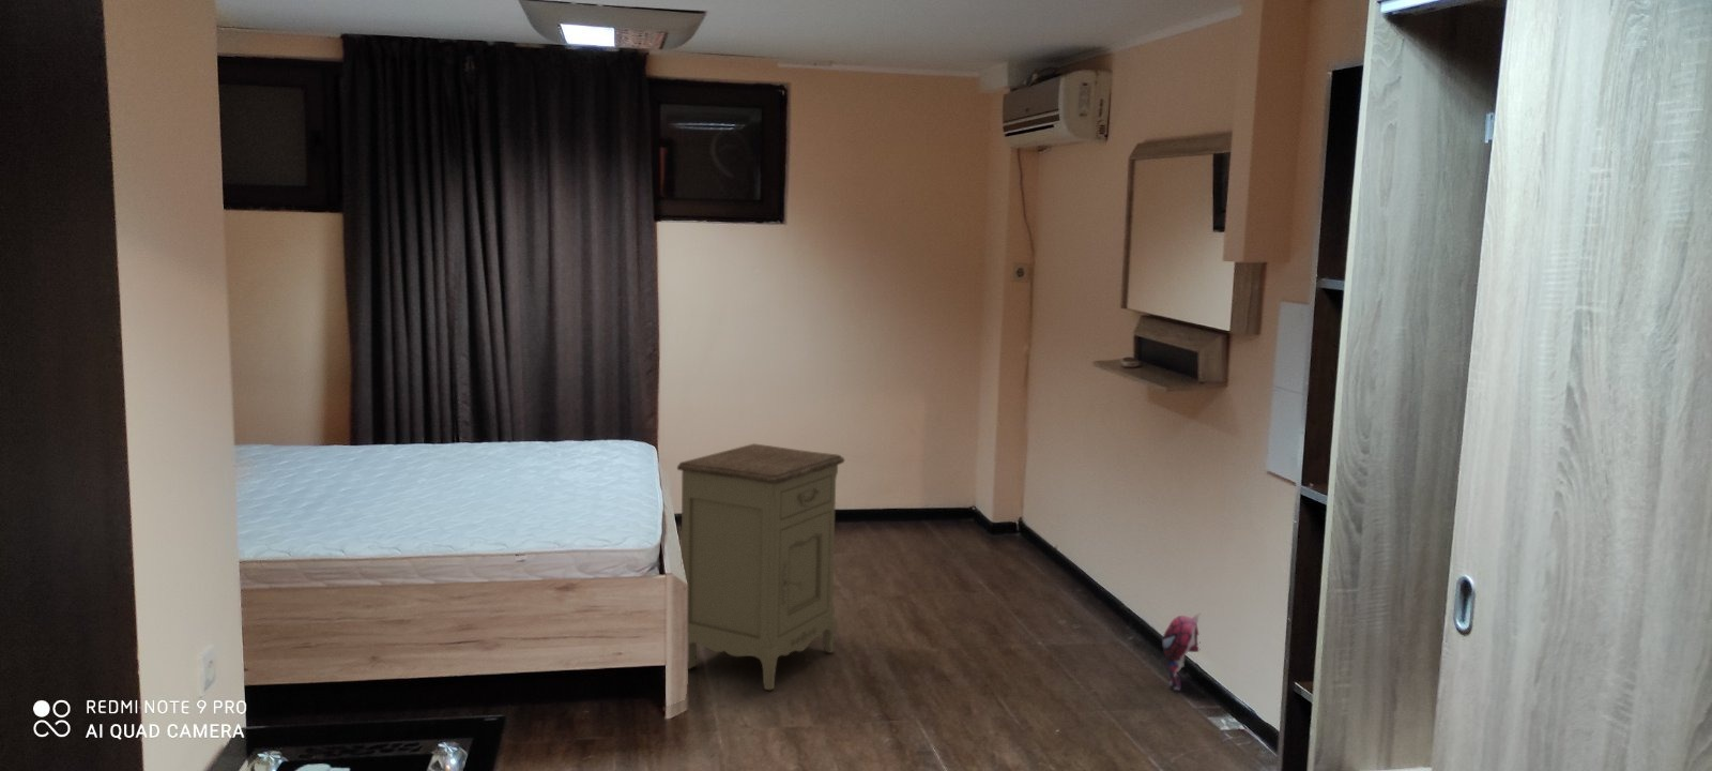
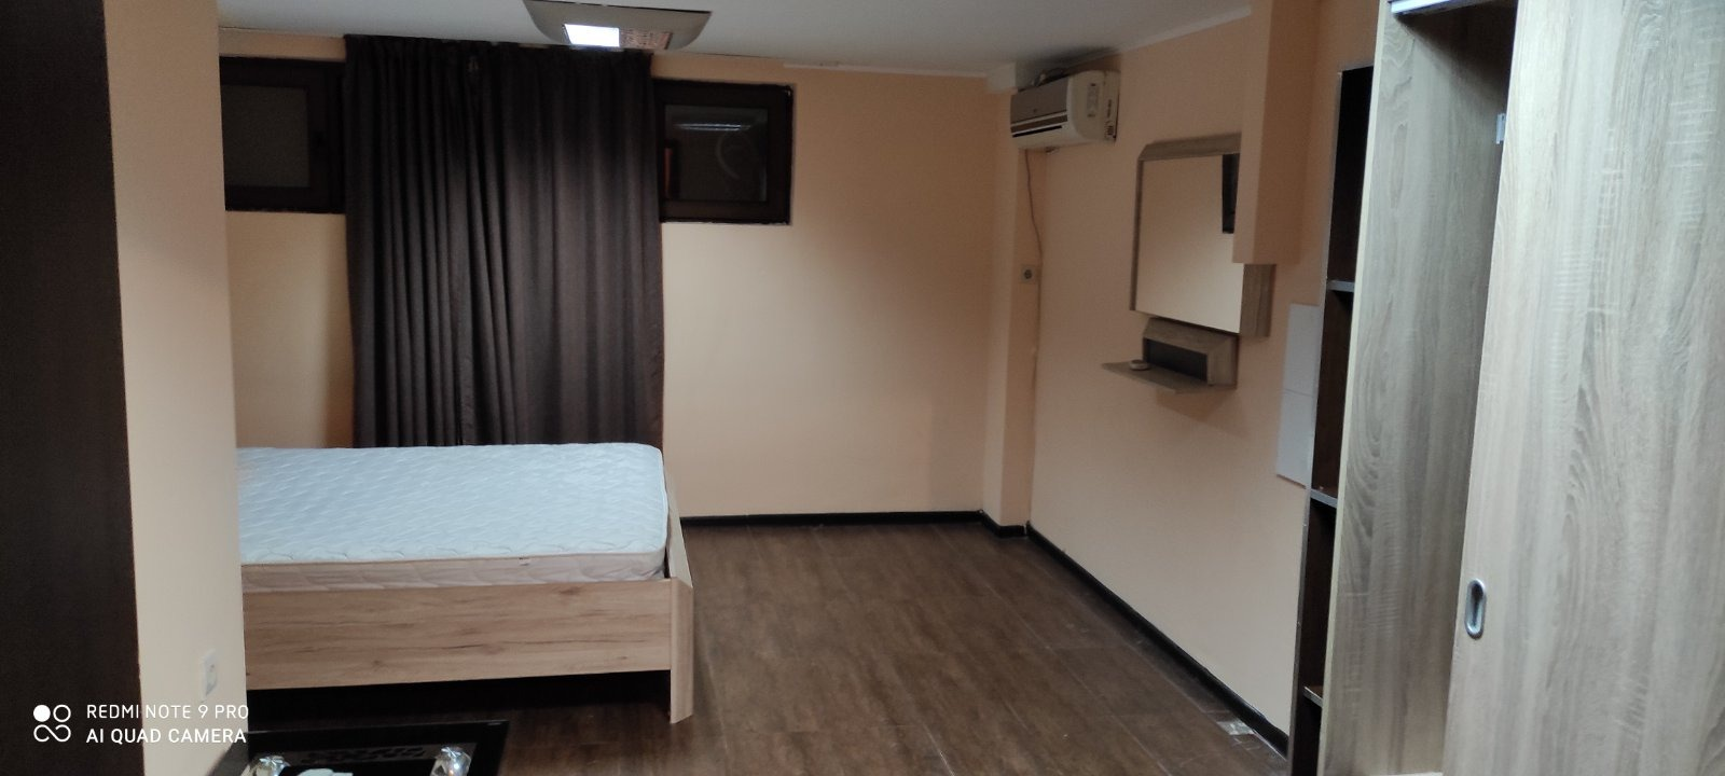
- plush toy (1185, 649)
- nightstand (770, 561)
